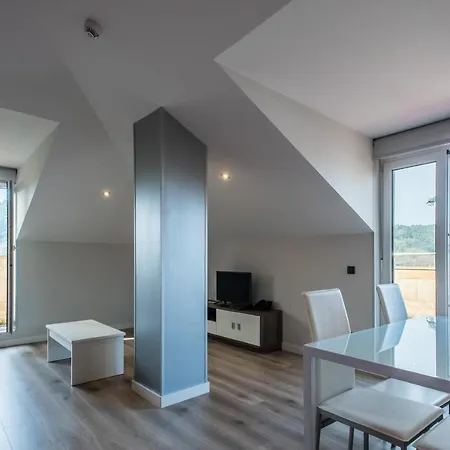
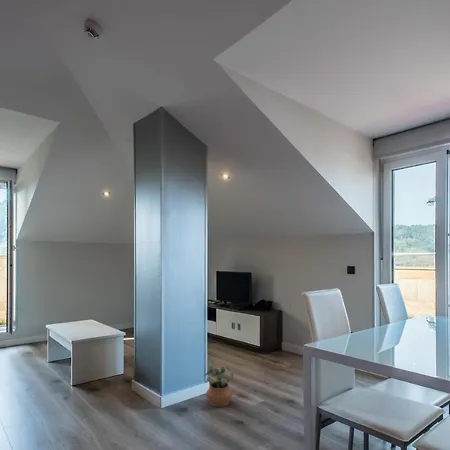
+ potted plant (216, 383)
